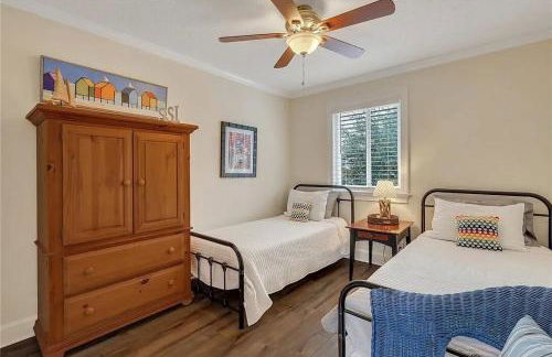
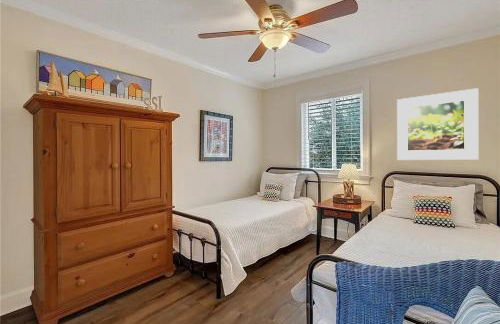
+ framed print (434, 127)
